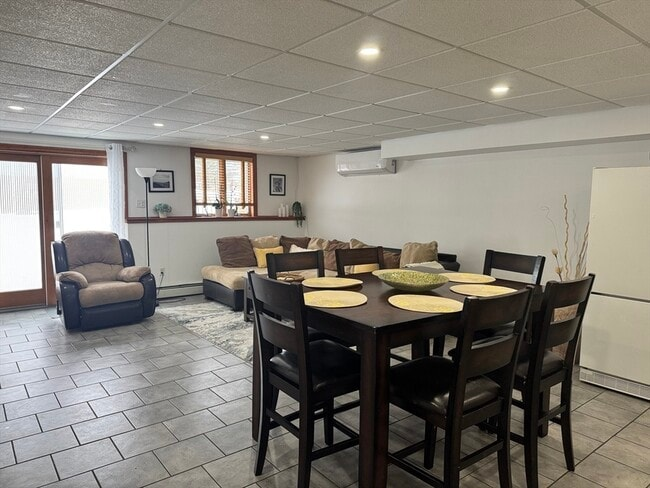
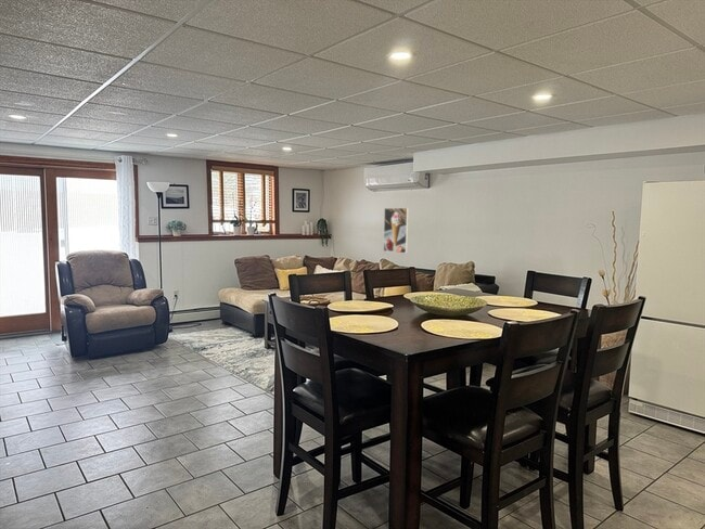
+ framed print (395, 230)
